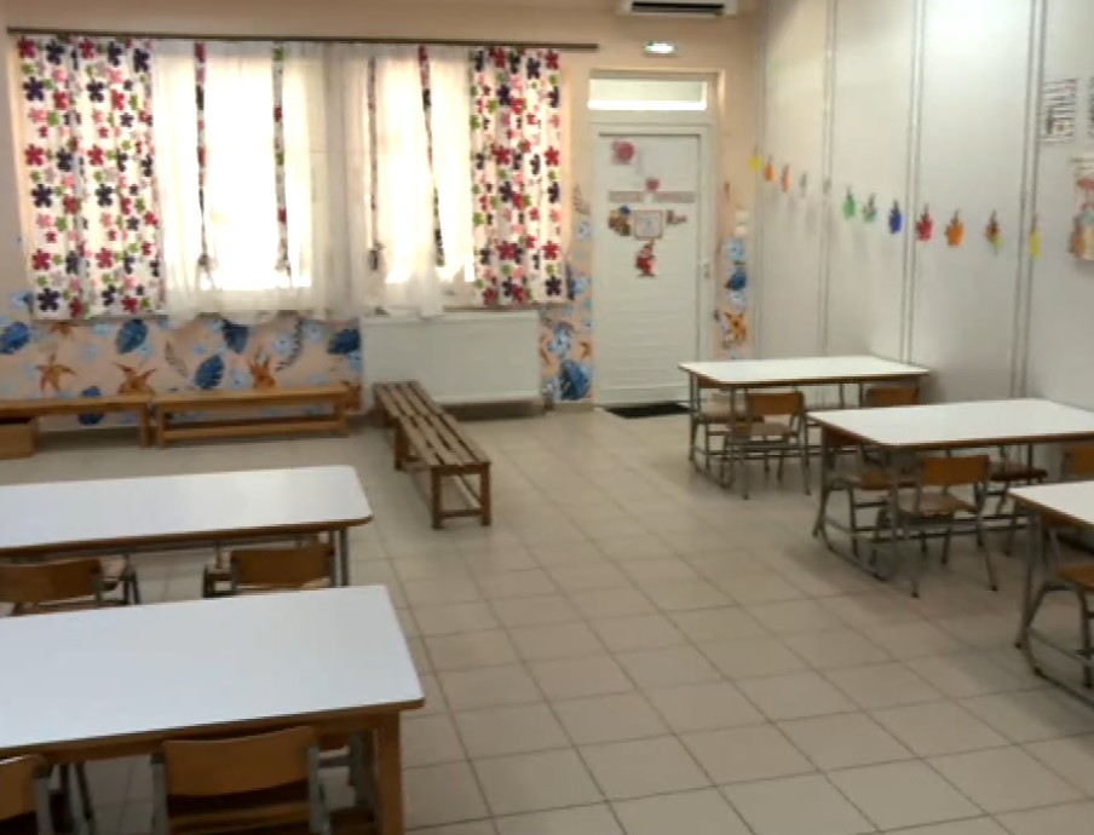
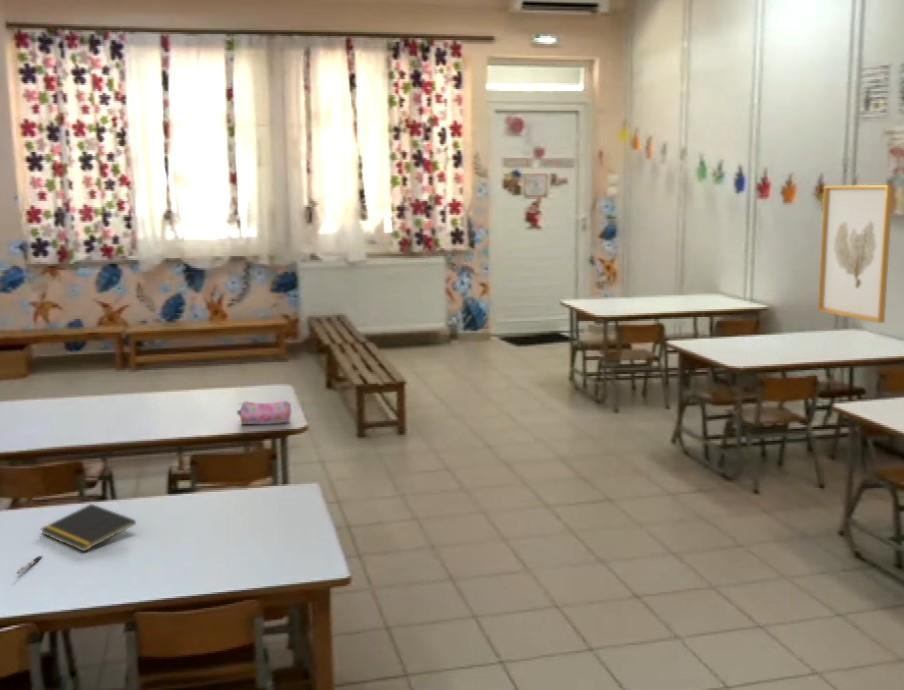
+ wall art (853, 251)
+ notepad (87, 526)
+ pen (30, 563)
+ pencil case (265, 411)
